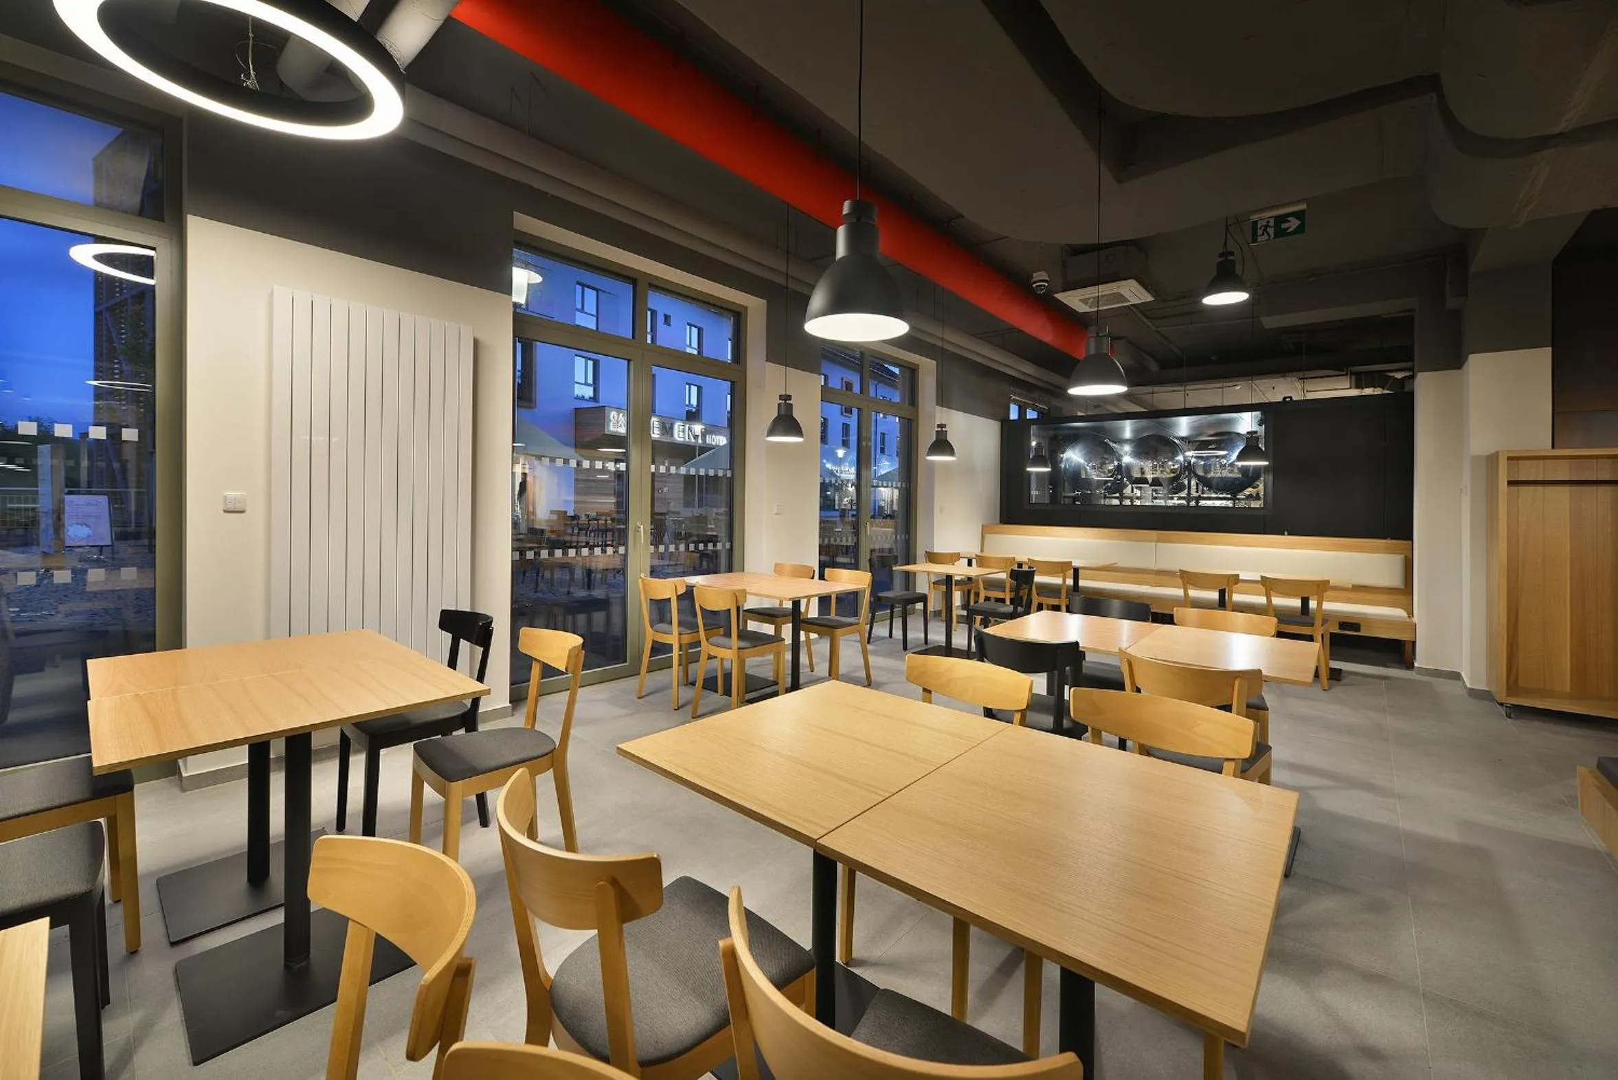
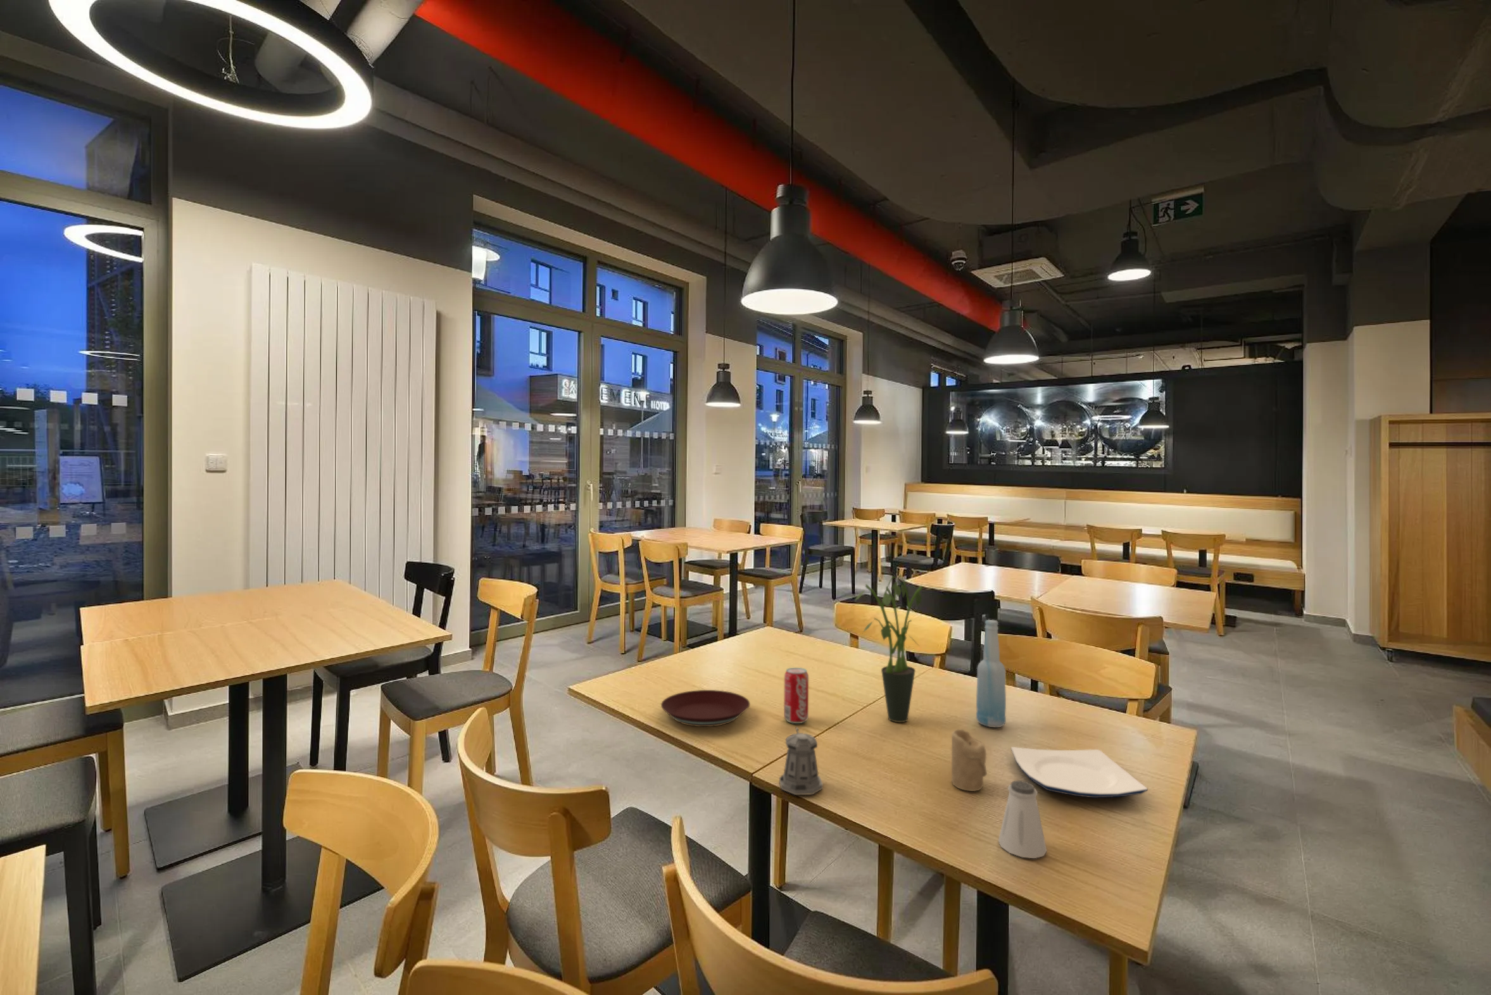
+ plate (705, 708)
+ candle (969, 760)
+ potted plant (890, 647)
+ bottle (991, 672)
+ plate (1074, 773)
+ pepper shaker (800, 757)
+ beverage can (796, 695)
+ saltshaker (1021, 815)
